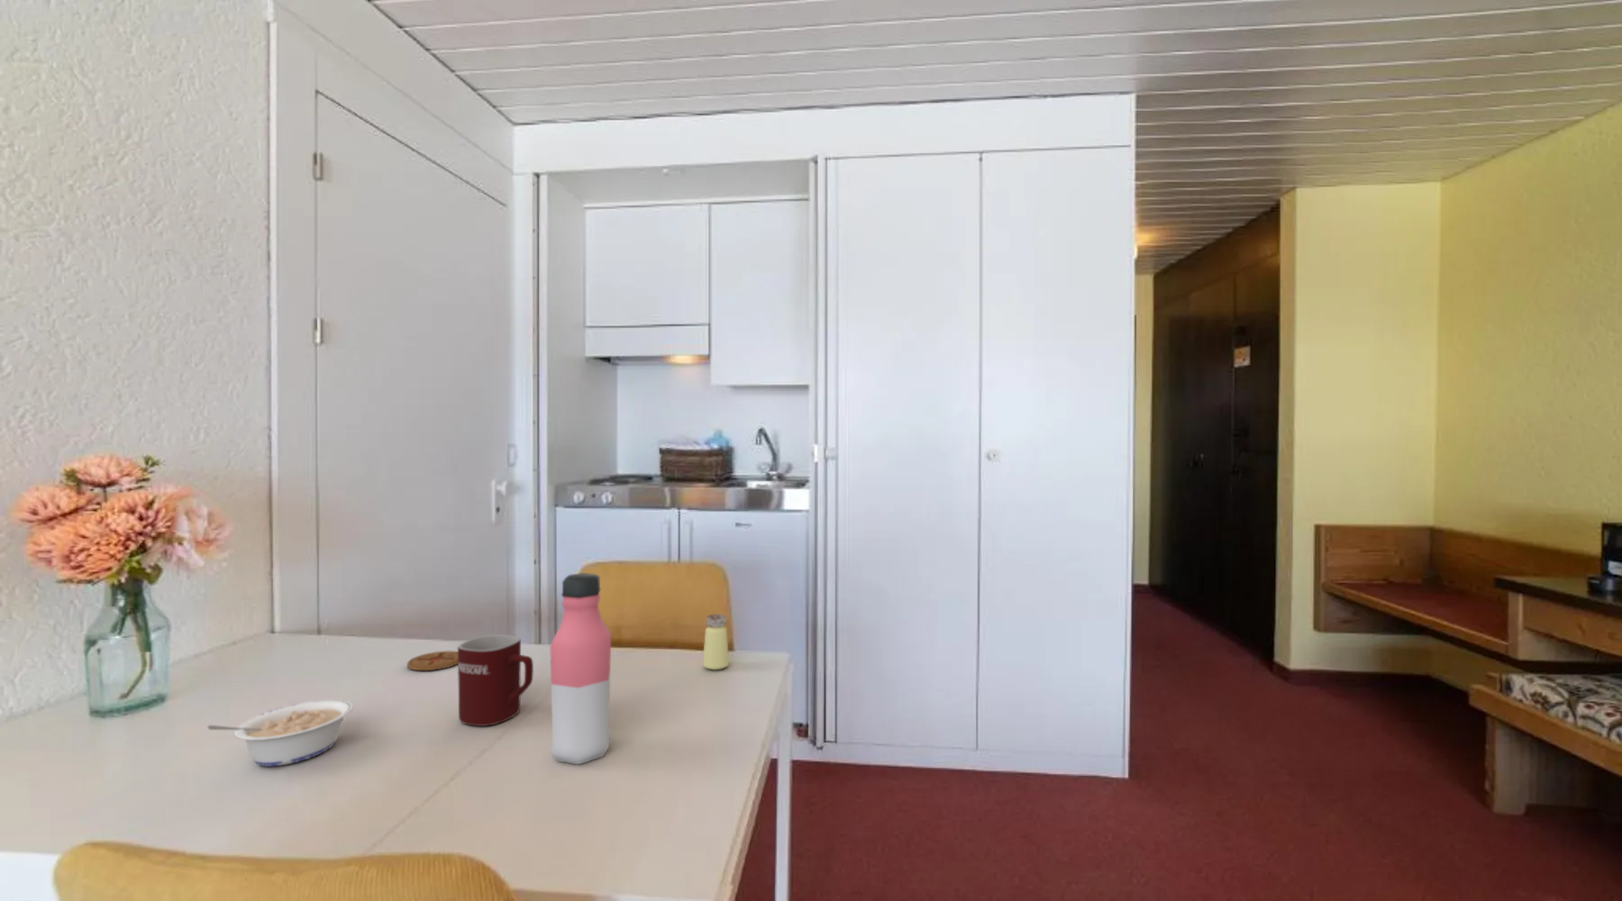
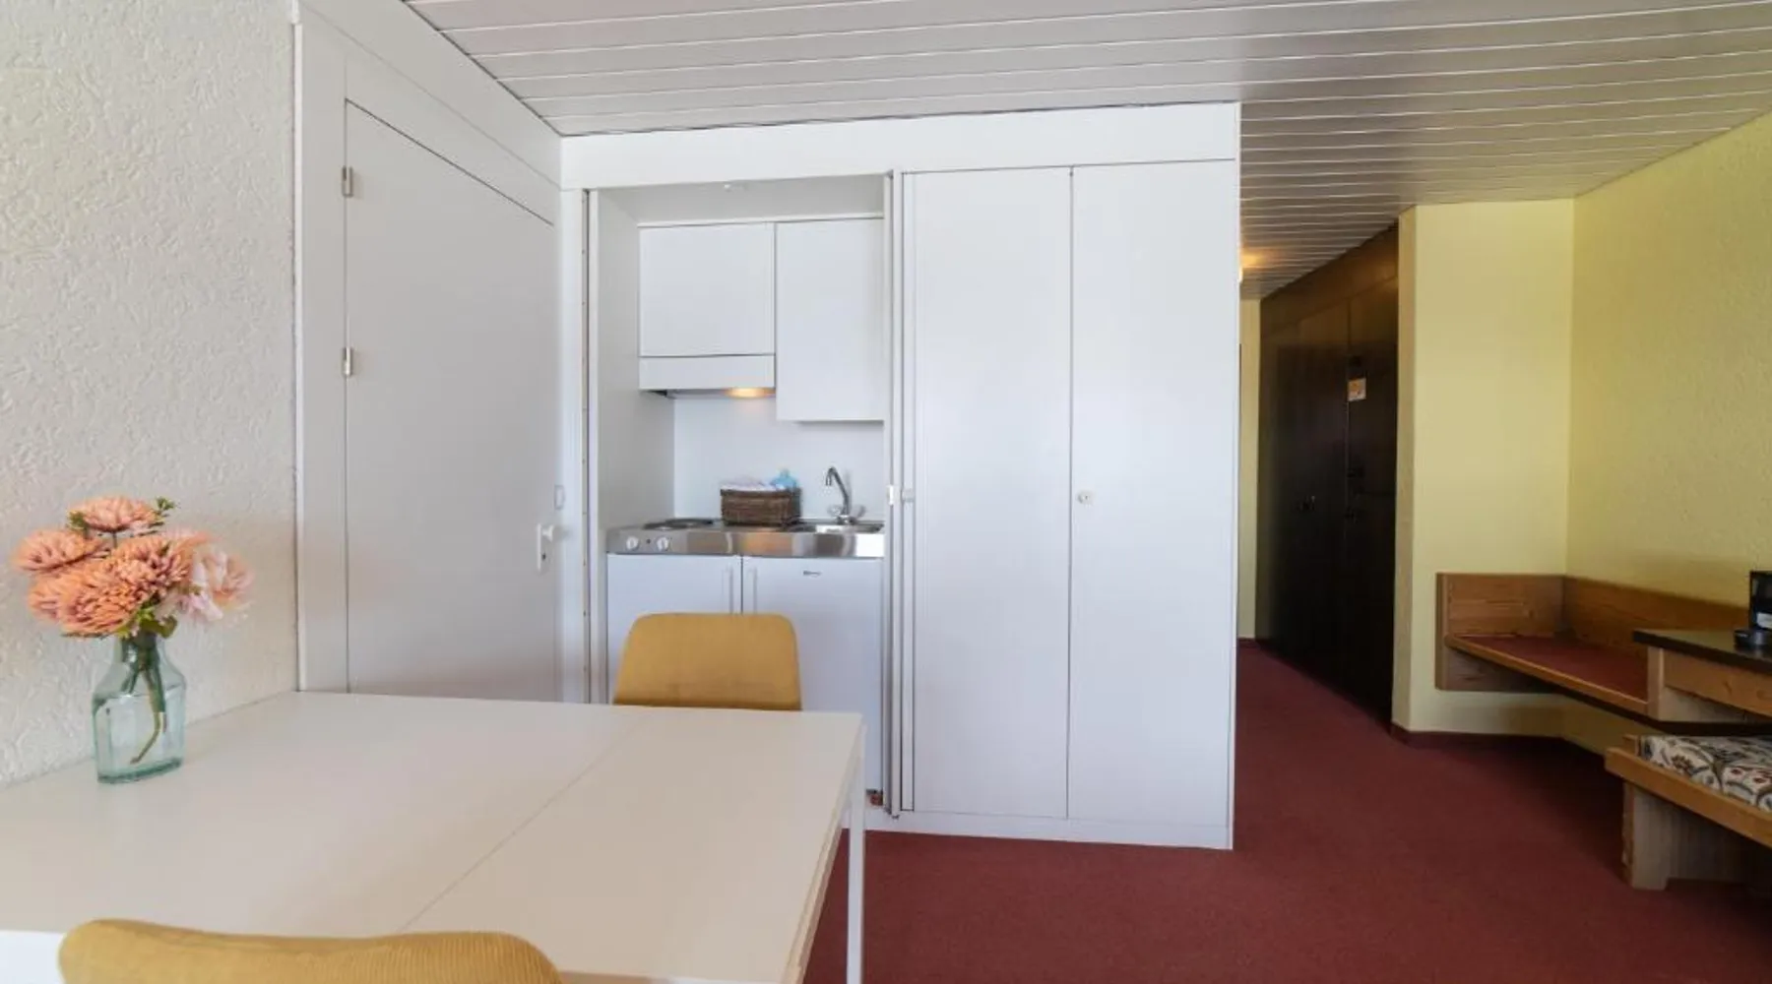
- coaster (436, 660)
- mug (499, 679)
- legume (292, 732)
- water bottle (581, 664)
- saltshaker (716, 640)
